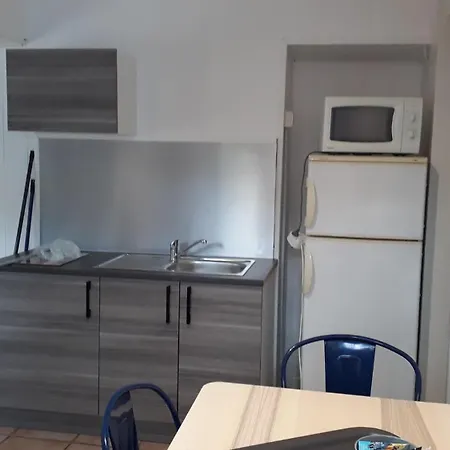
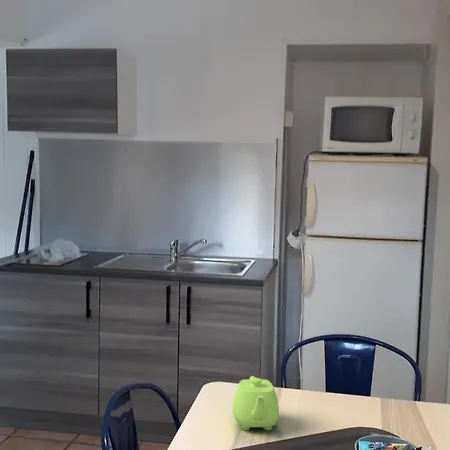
+ teapot (256, 402)
